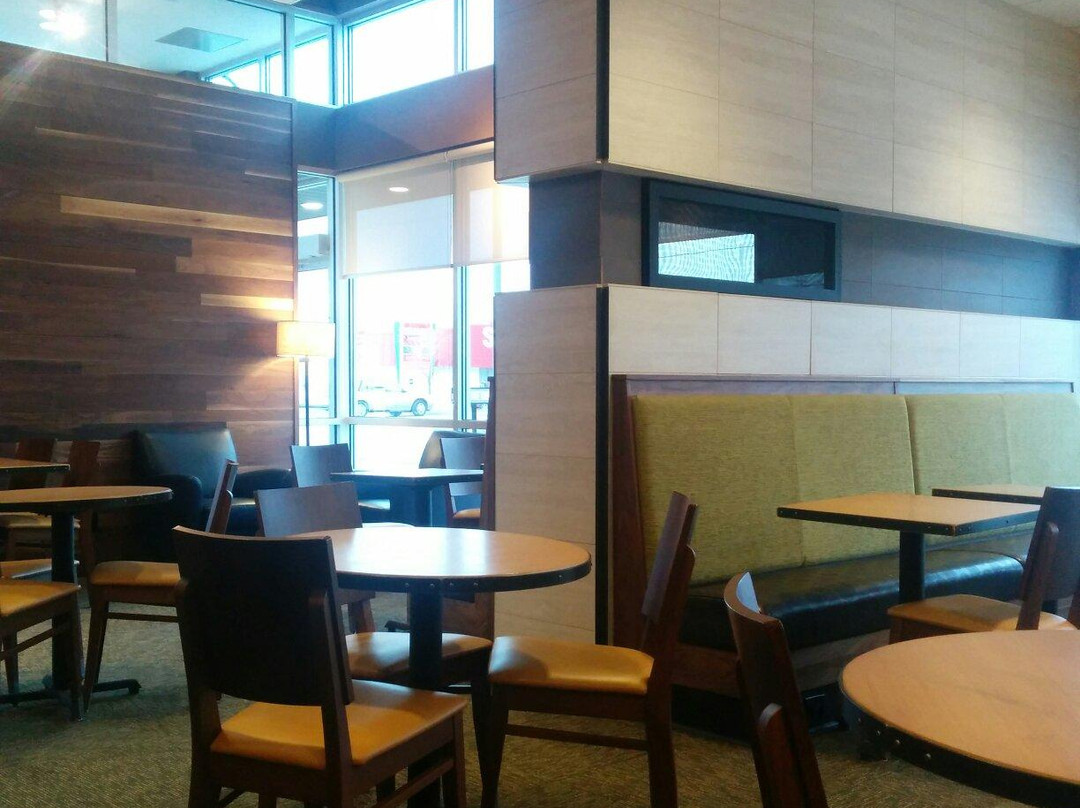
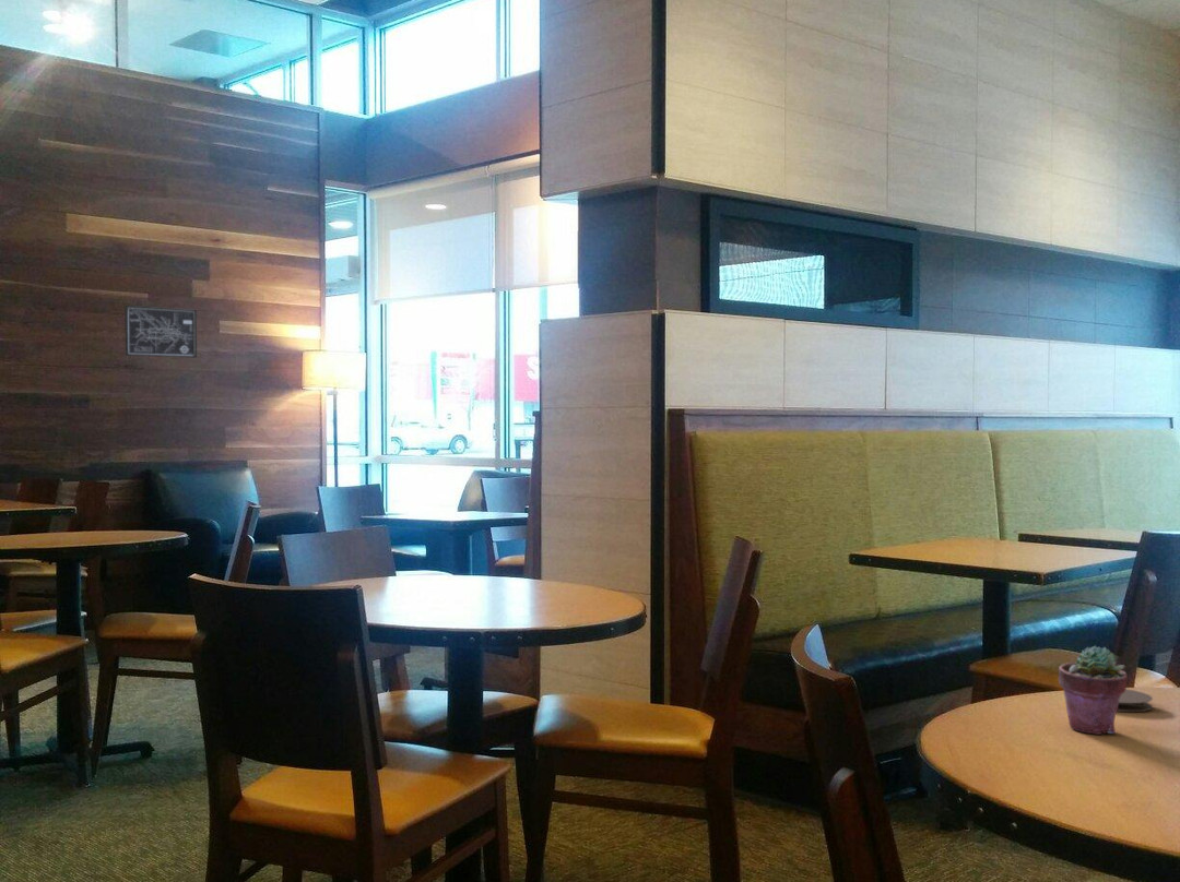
+ wall art (161, 332)
+ coaster (1119, 700)
+ potted succulent (1092, 687)
